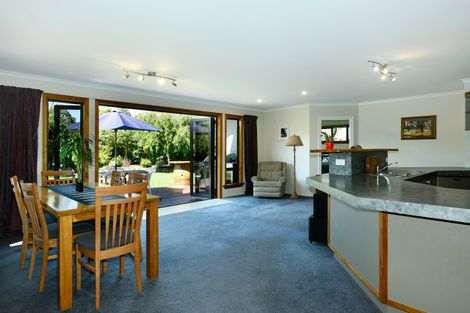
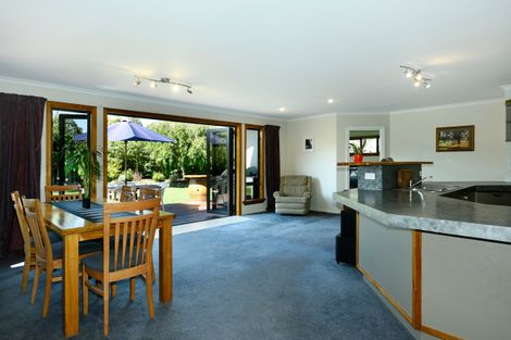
- floor lamp (294, 166)
